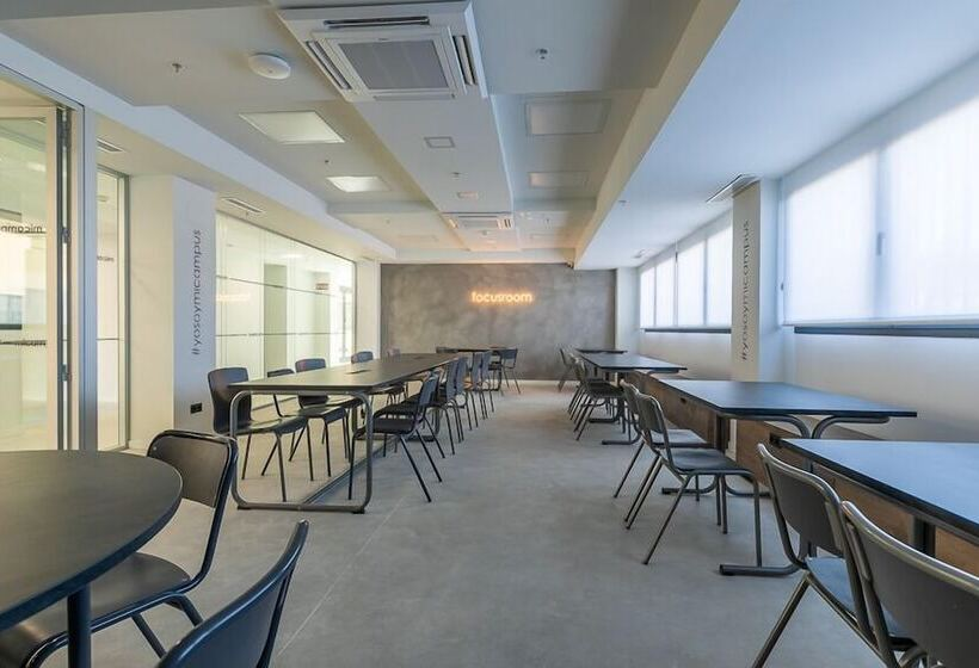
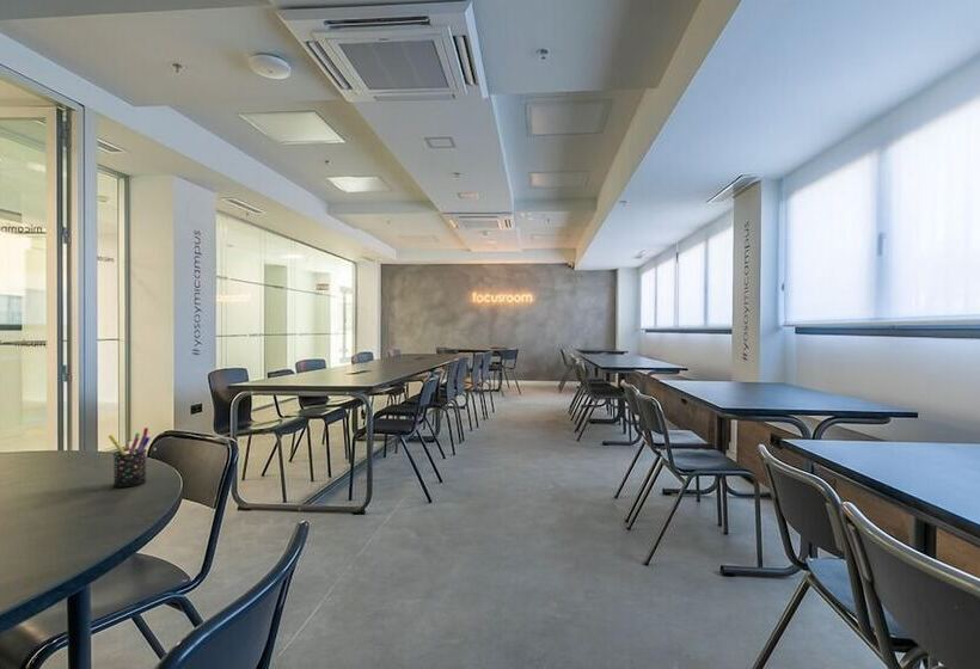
+ pen holder (133, 454)
